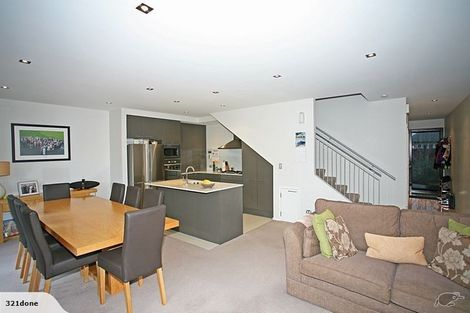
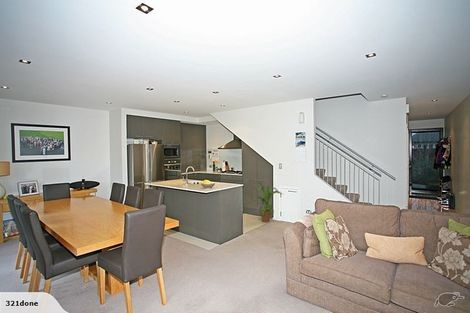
+ house plant (268, 202)
